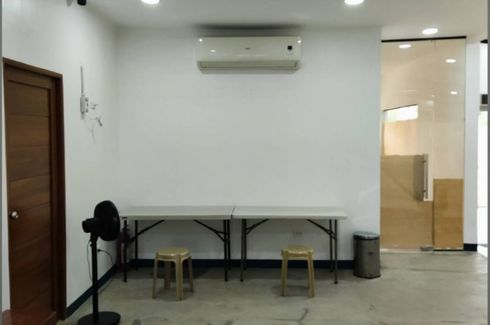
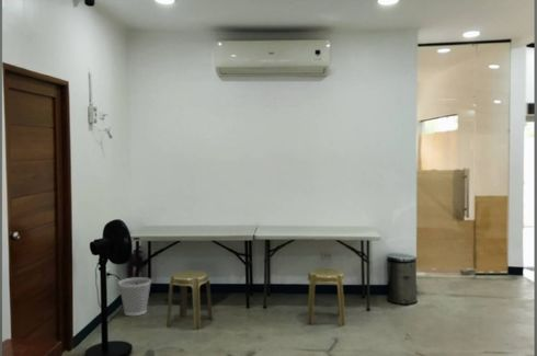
+ wastebasket (135, 296)
